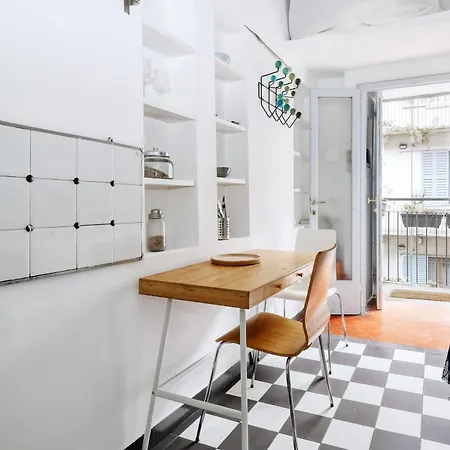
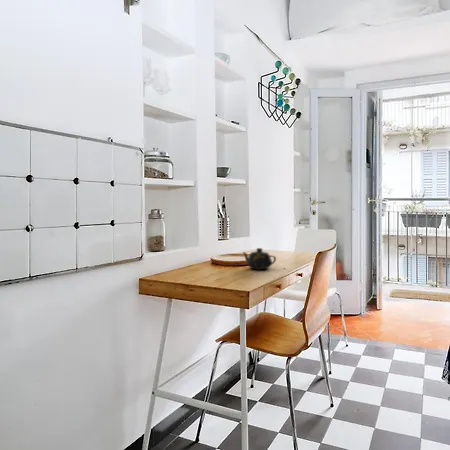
+ teapot (258, 258)
